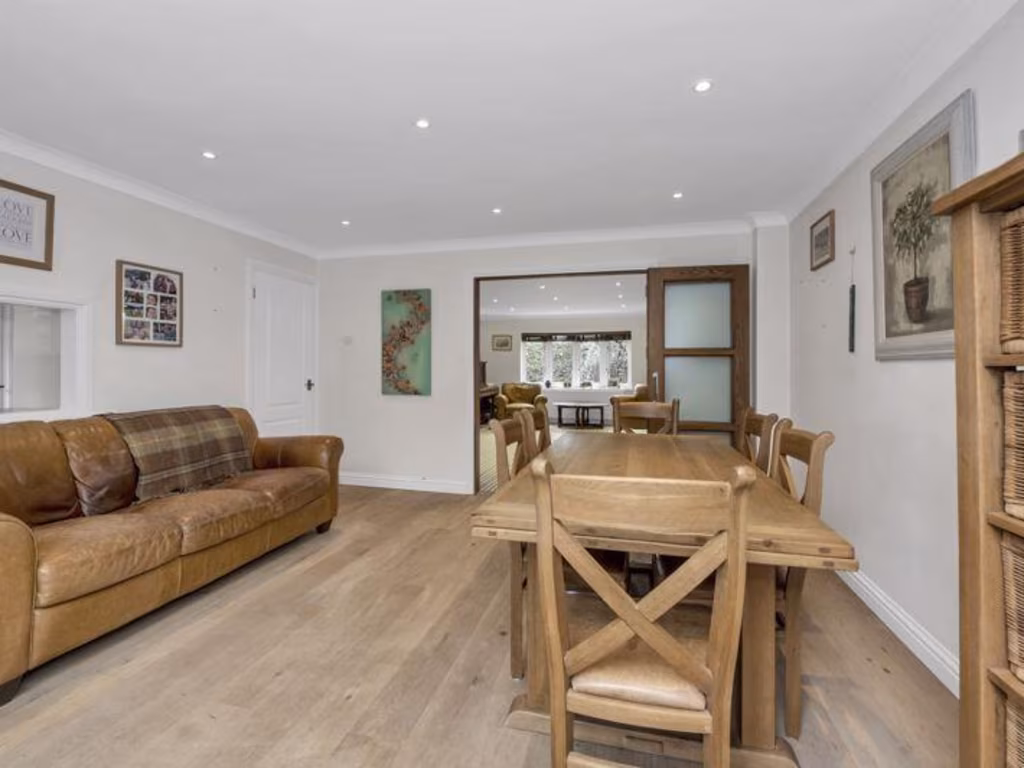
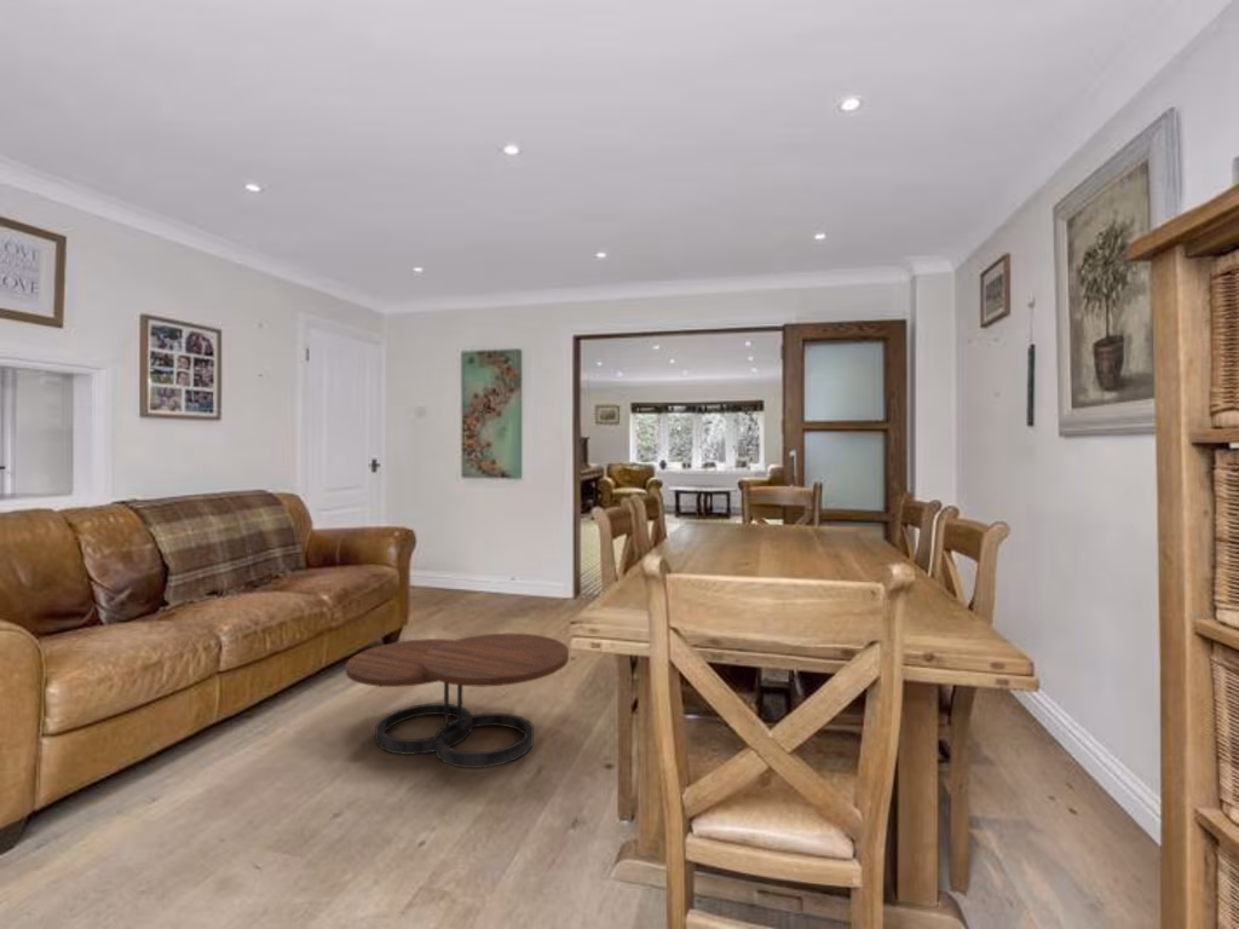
+ coffee table (457, 693)
